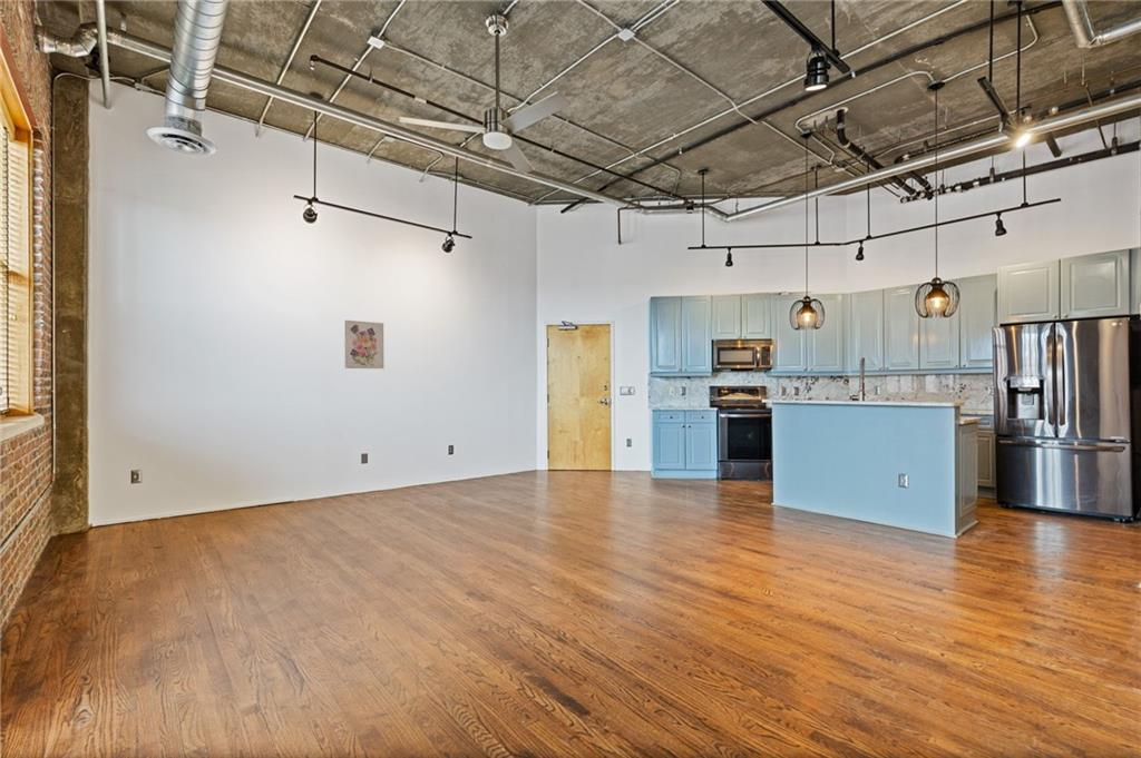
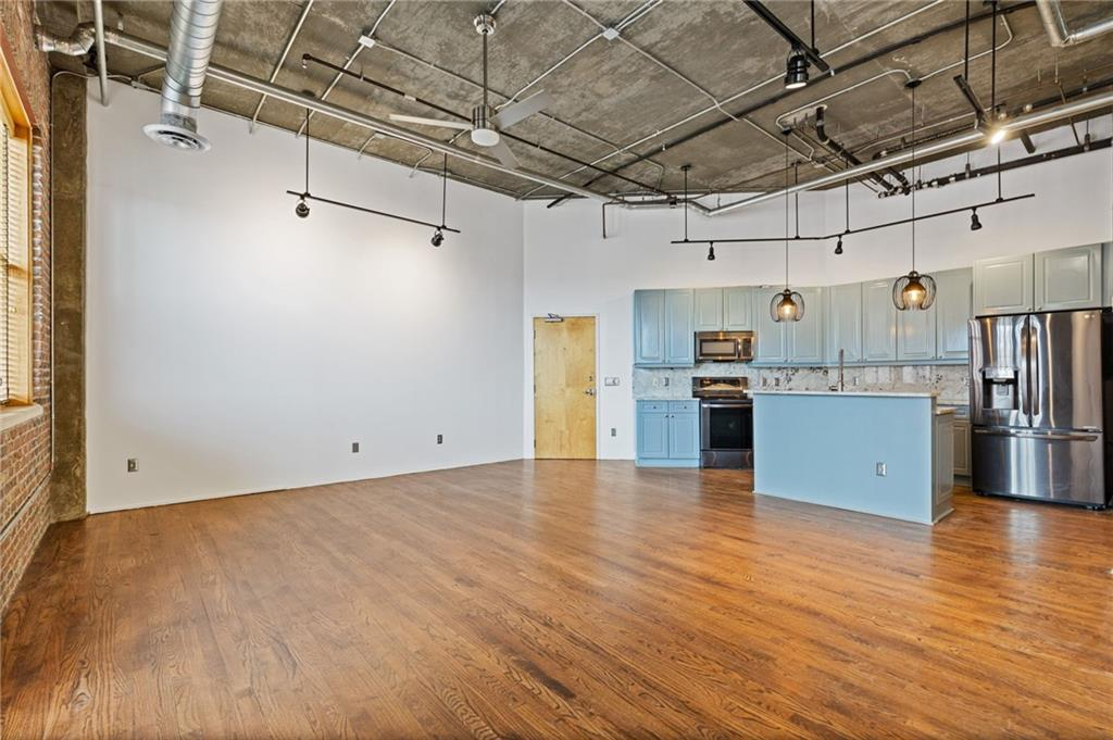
- wall art (364, 345)
